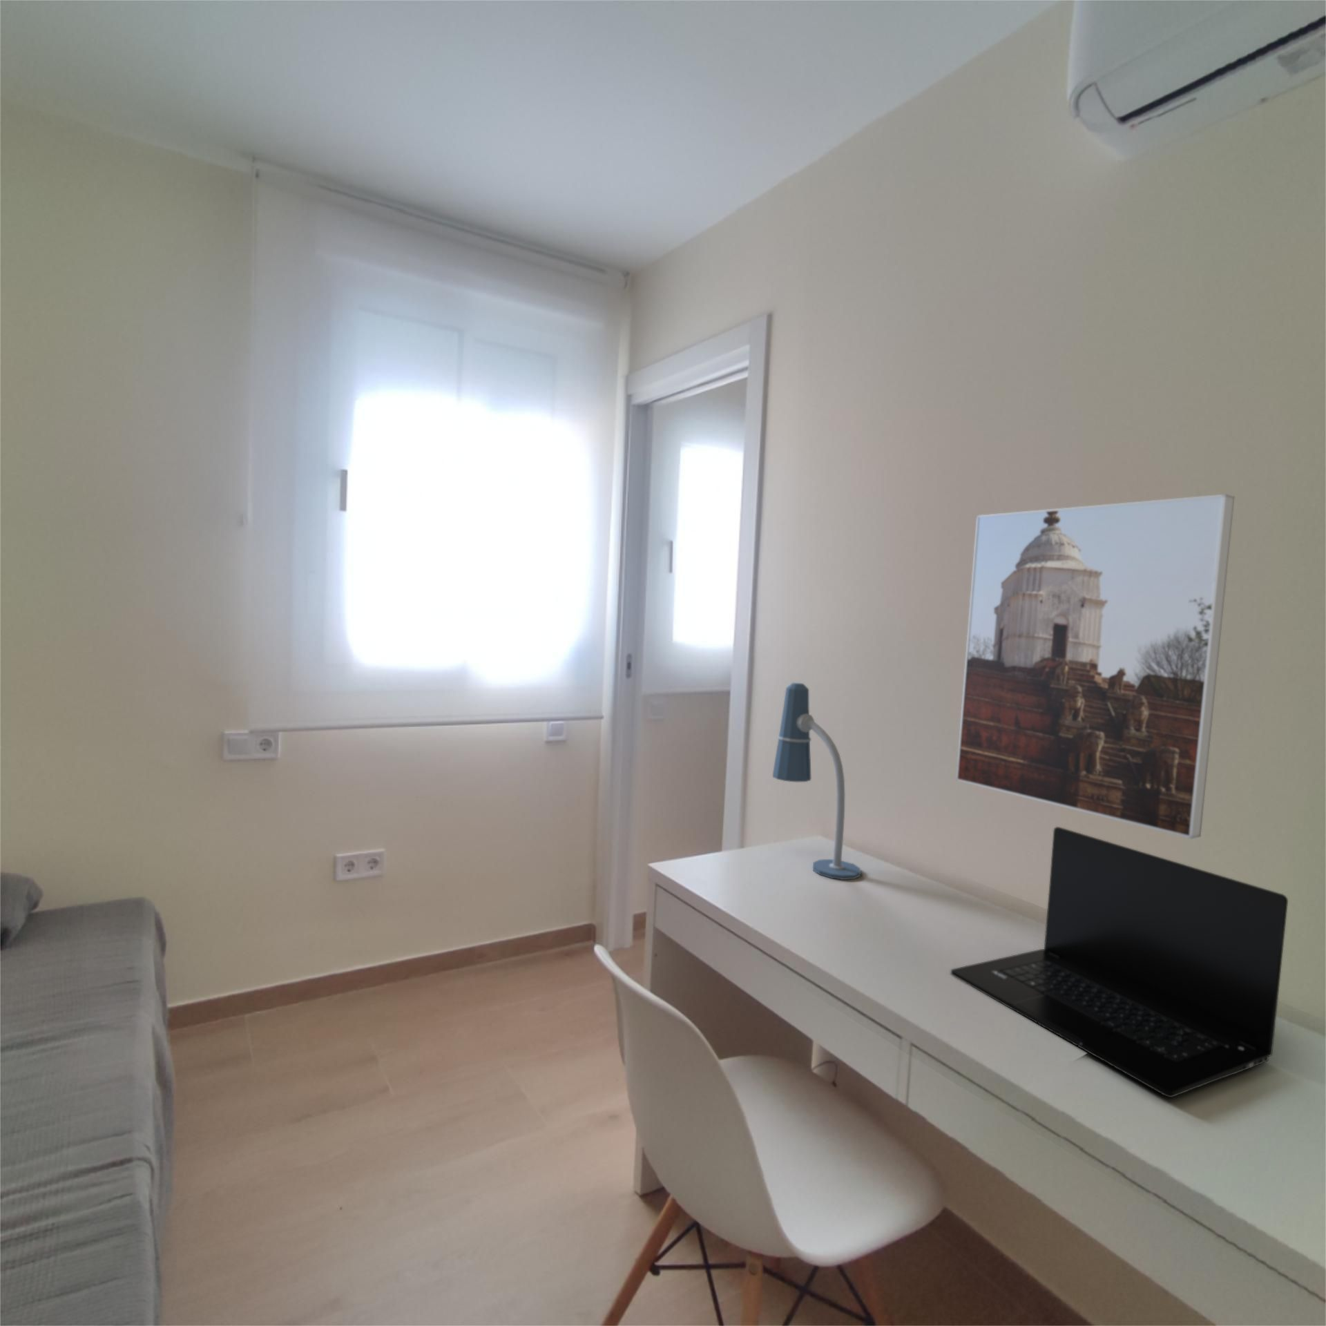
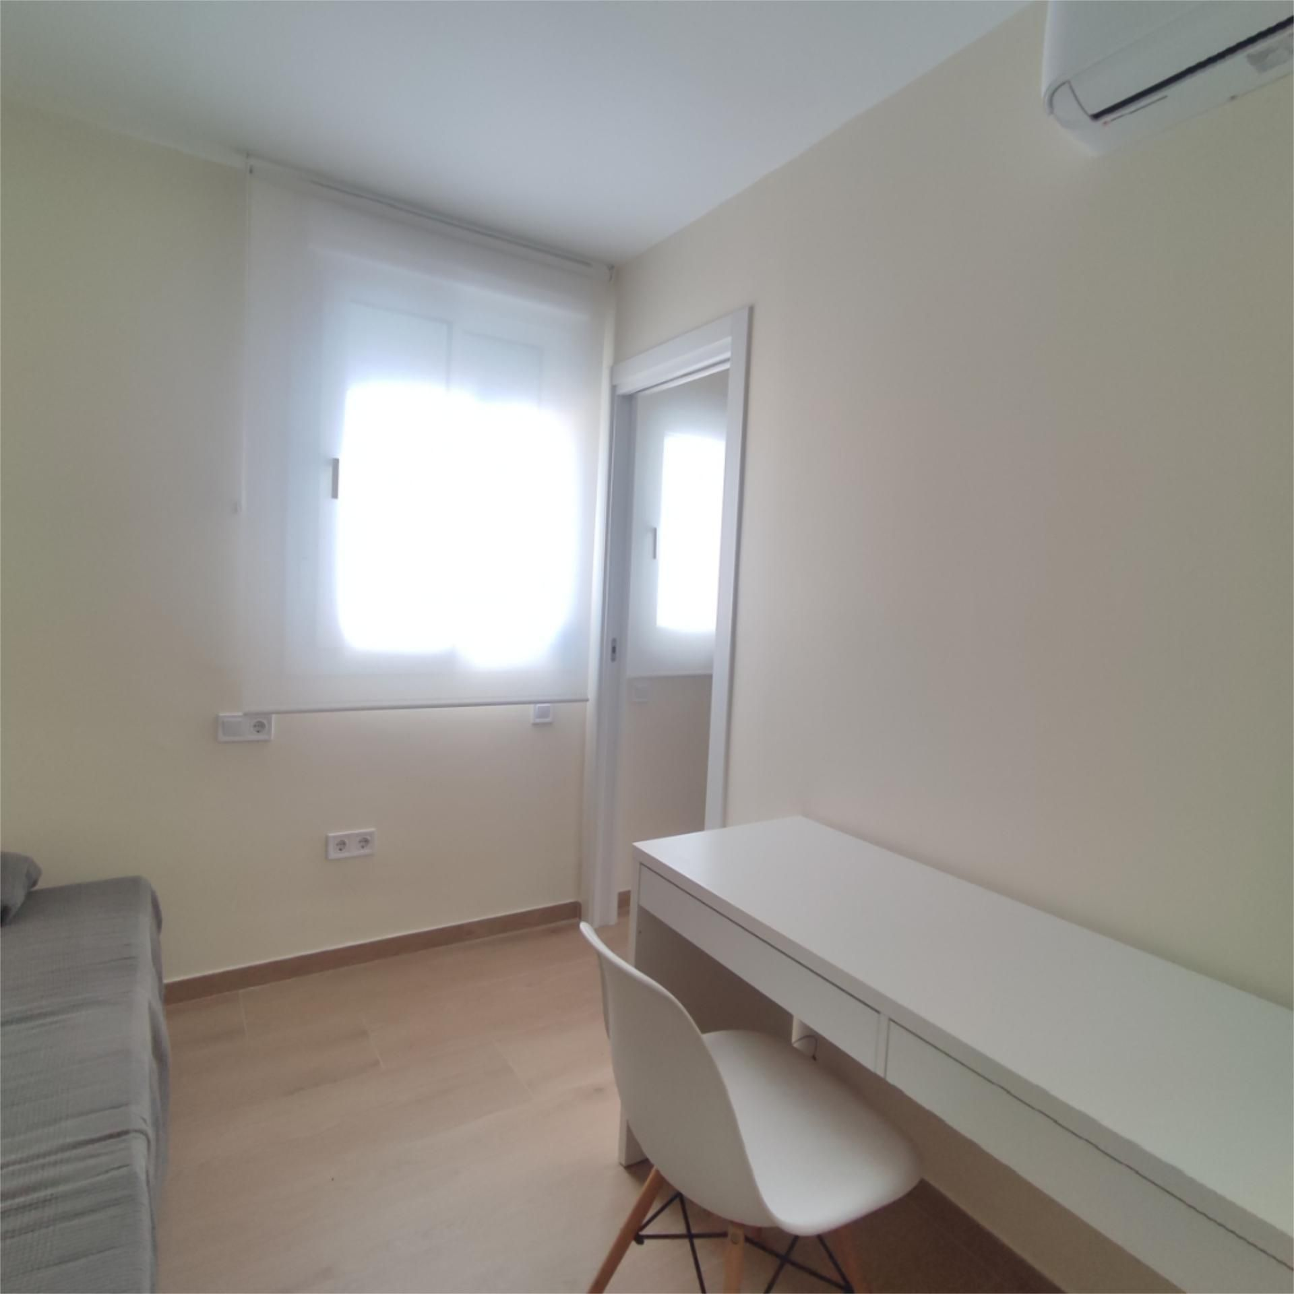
- desk lamp (810, 775)
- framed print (1076, 657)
- laptop (1103, 939)
